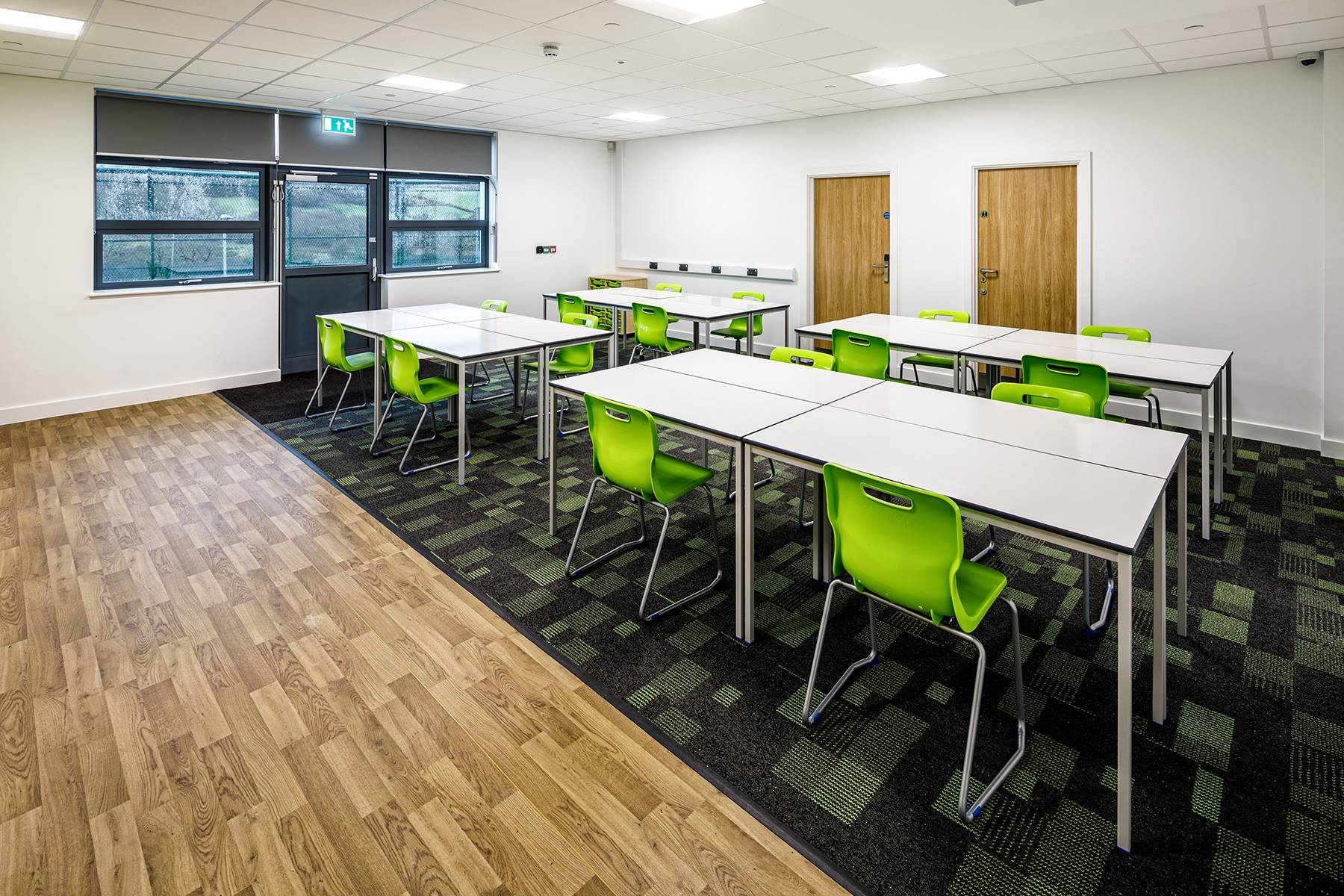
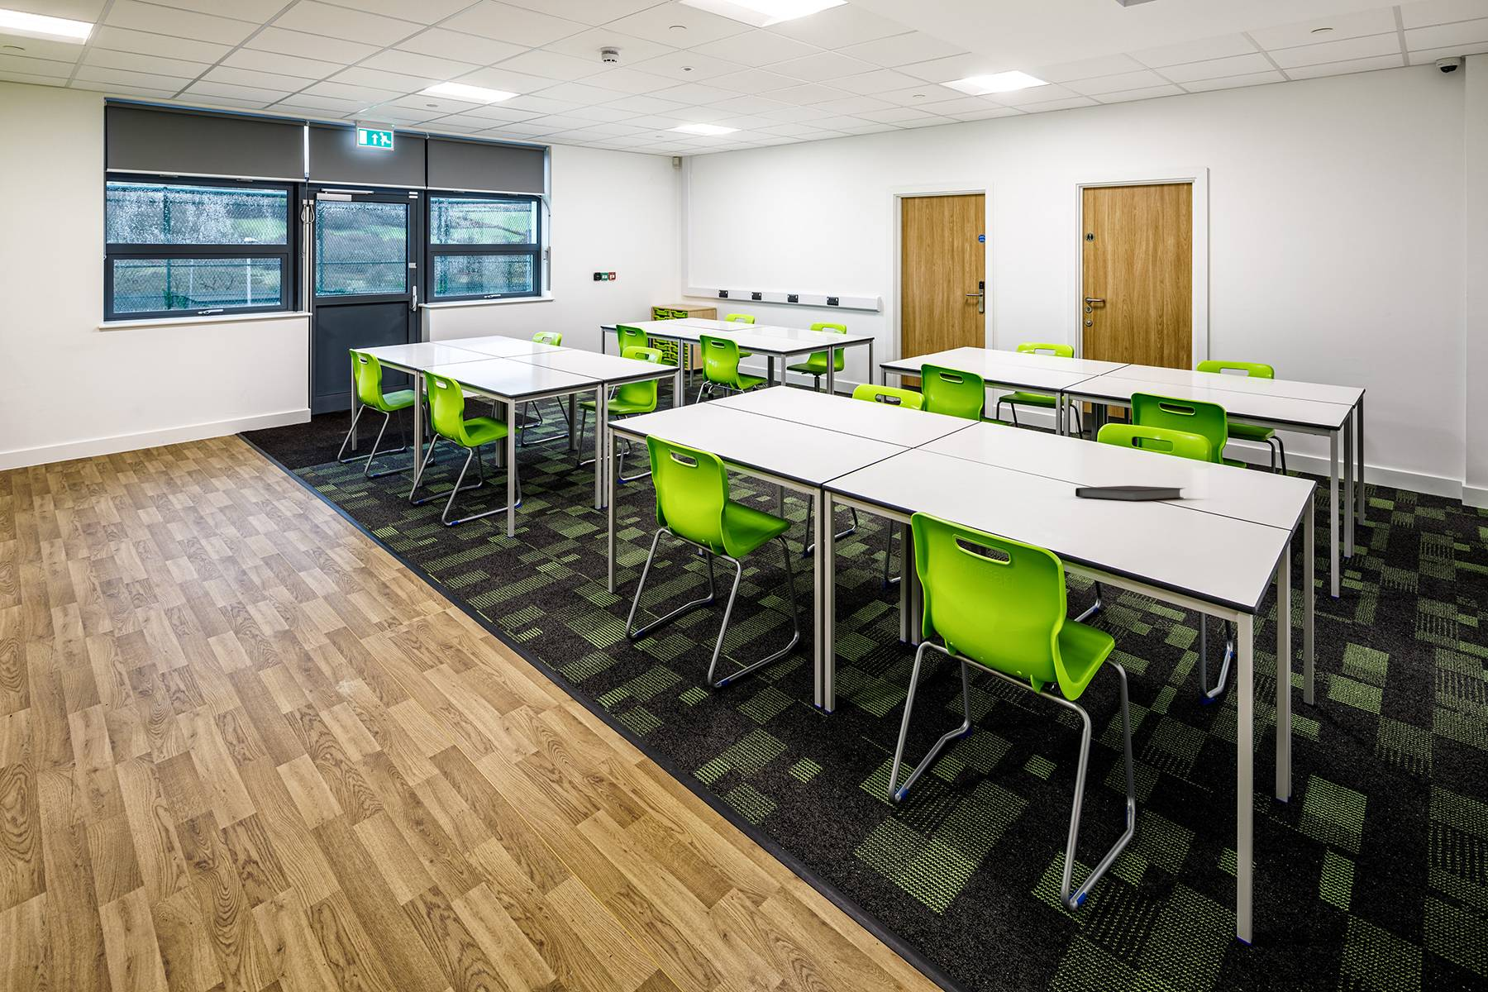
+ notebook (1129, 492)
